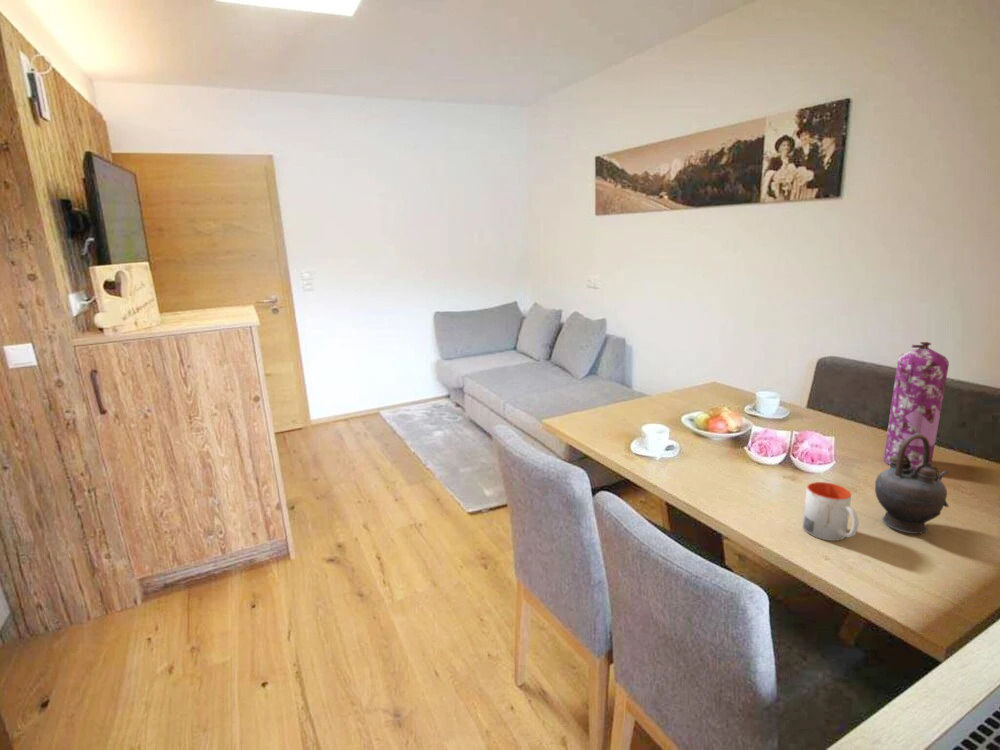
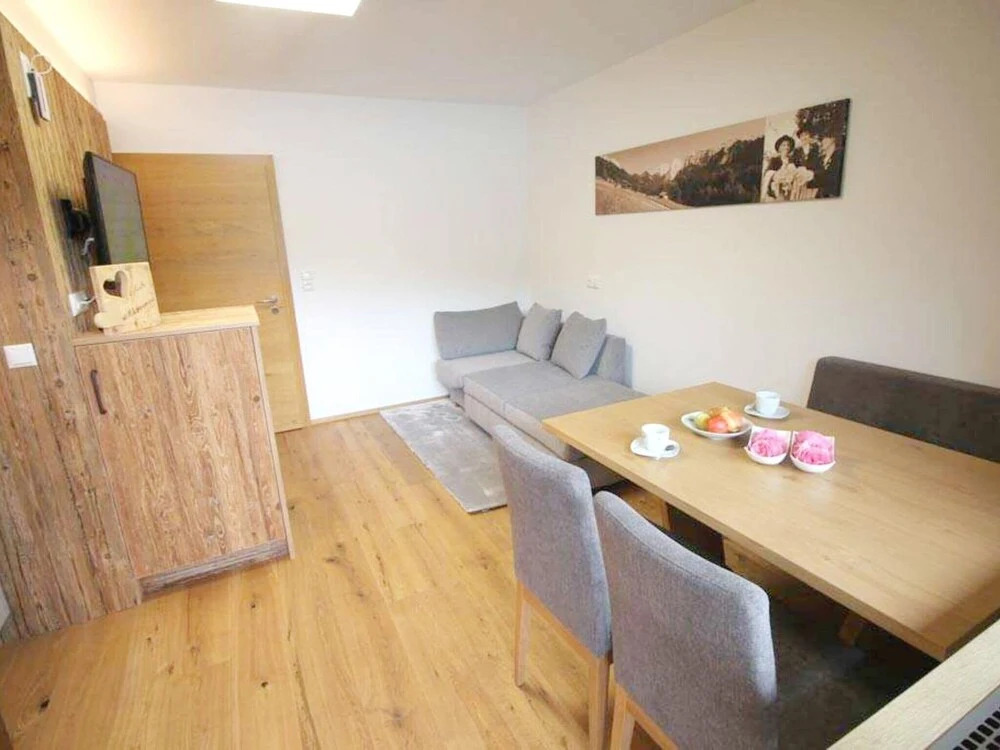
- gas cylinder (915, 404)
- mug (833, 514)
- teapot (916, 481)
